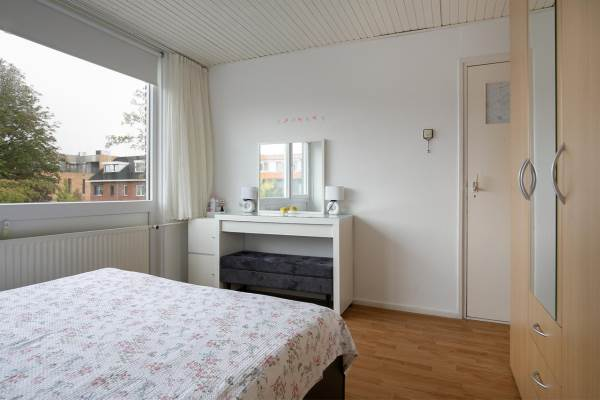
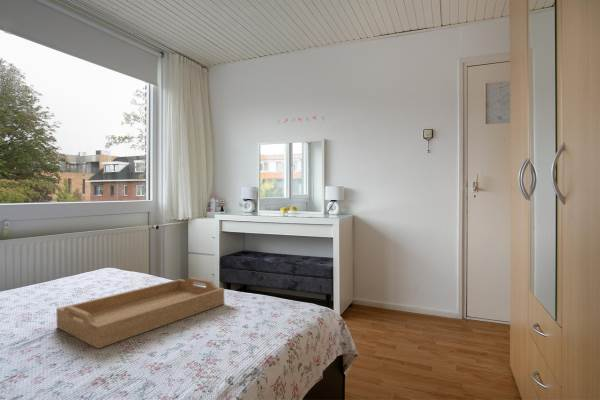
+ serving tray (148, 303)
